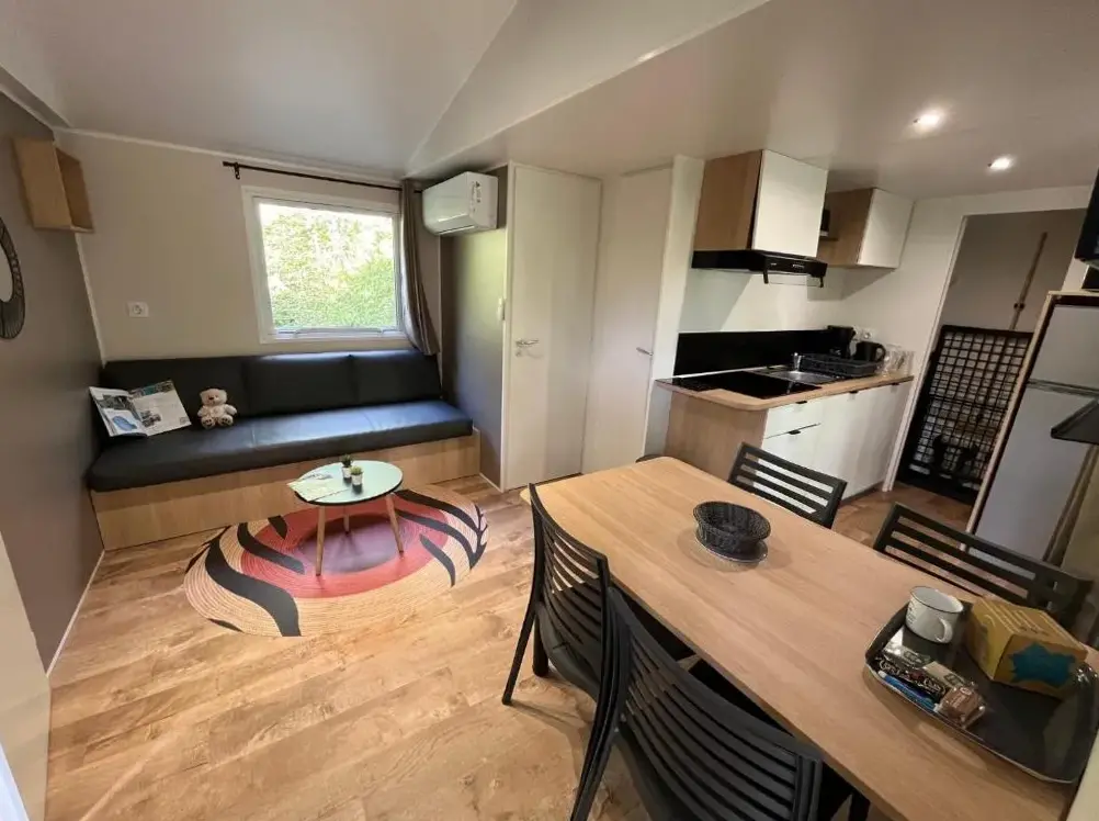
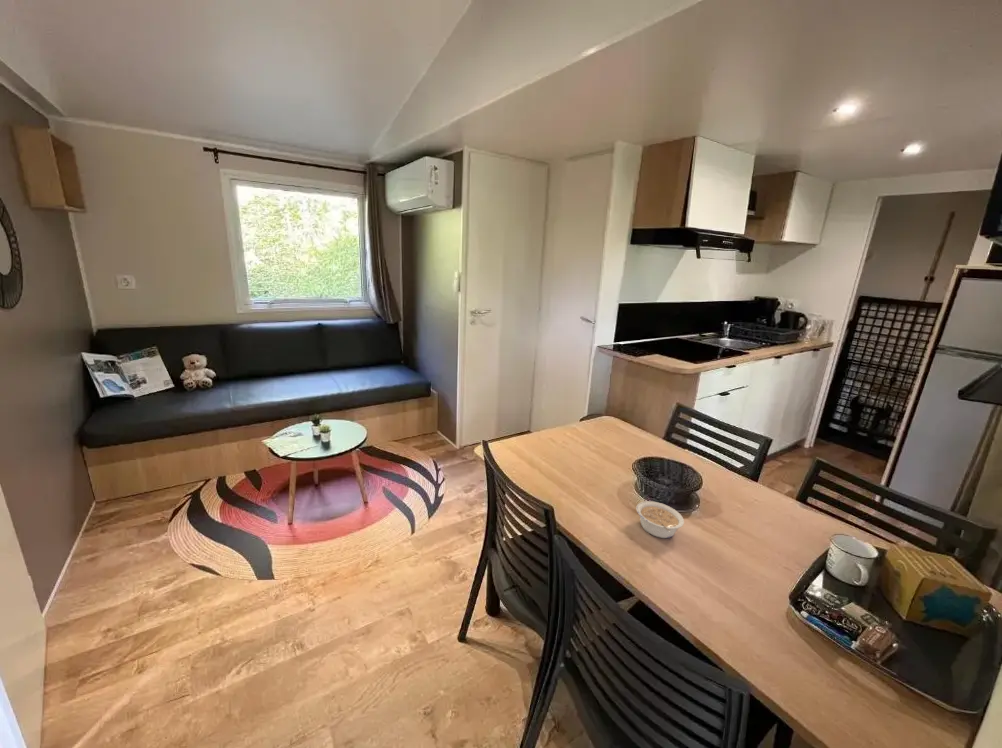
+ legume (660, 520)
